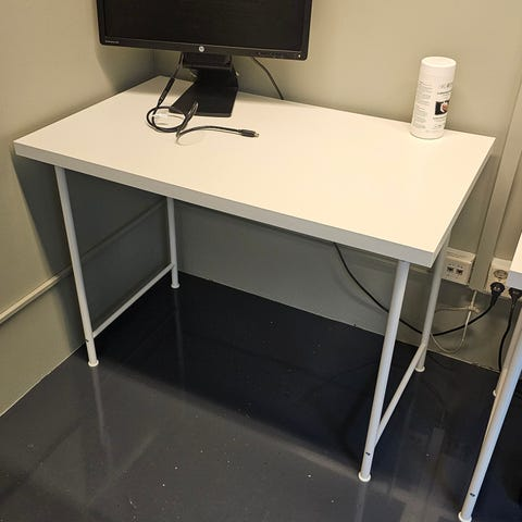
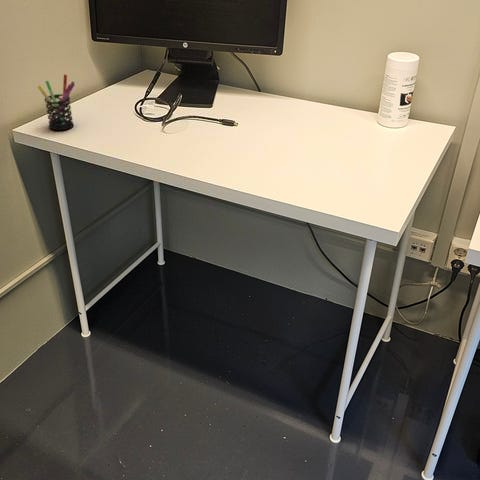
+ pen holder (58, 101)
